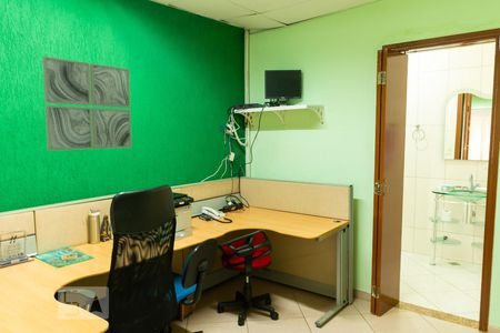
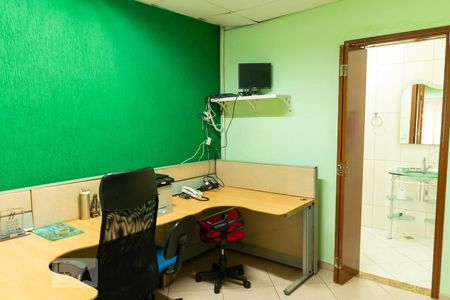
- wall art (91, 104)
